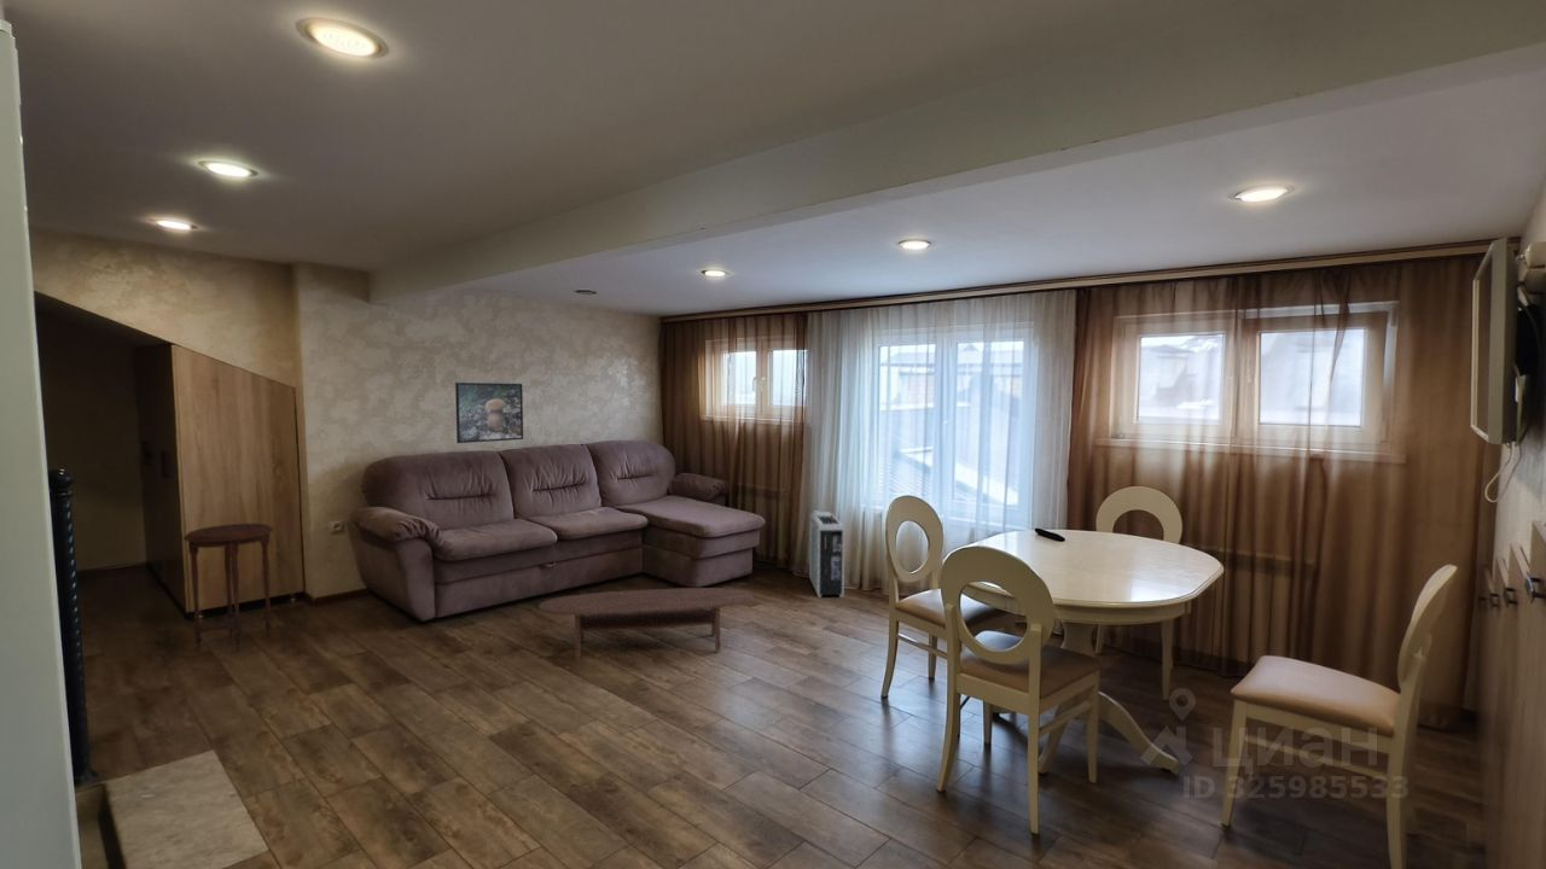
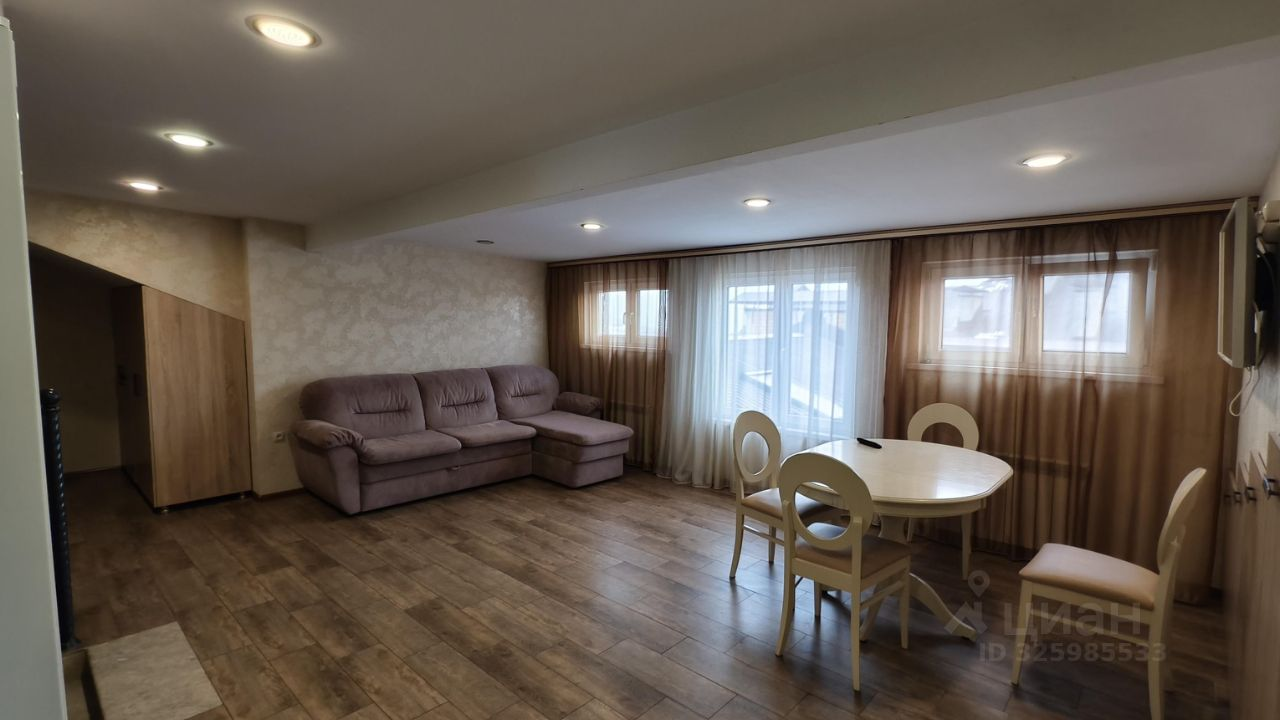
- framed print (490, 412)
- side table (233, 587)
- coffee table (649, 623)
- air purifier (825, 552)
